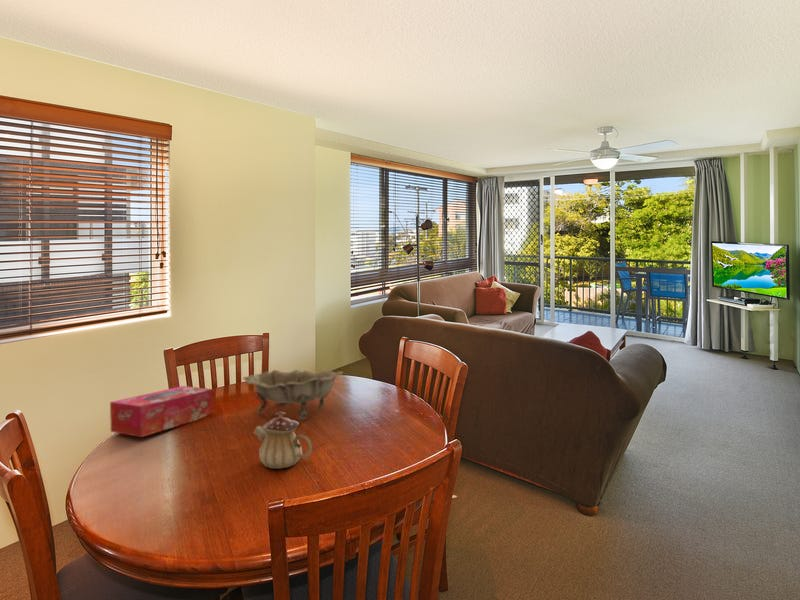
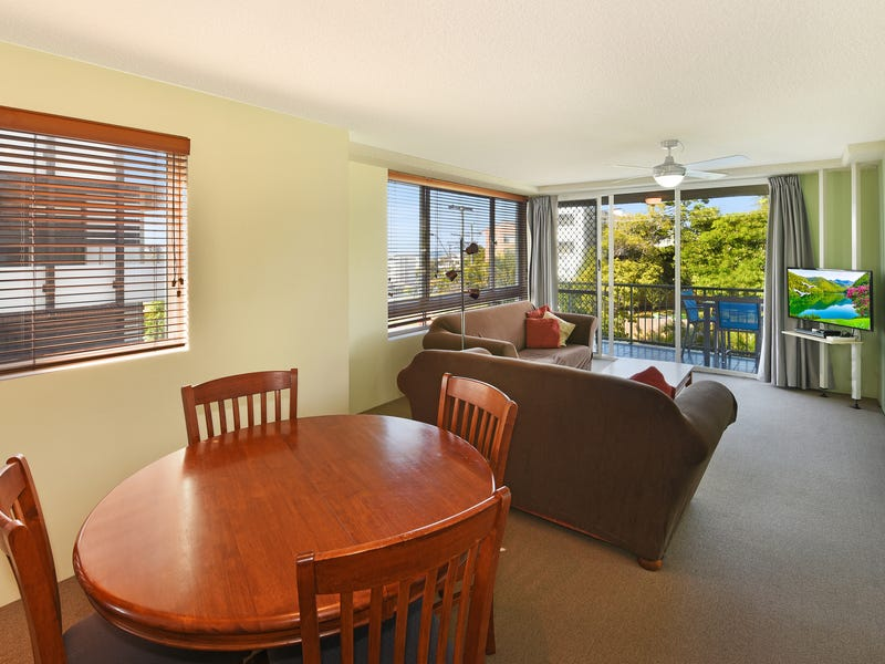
- teapot (283, 437)
- tissue box (164, 409)
- decorative bowl (293, 391)
